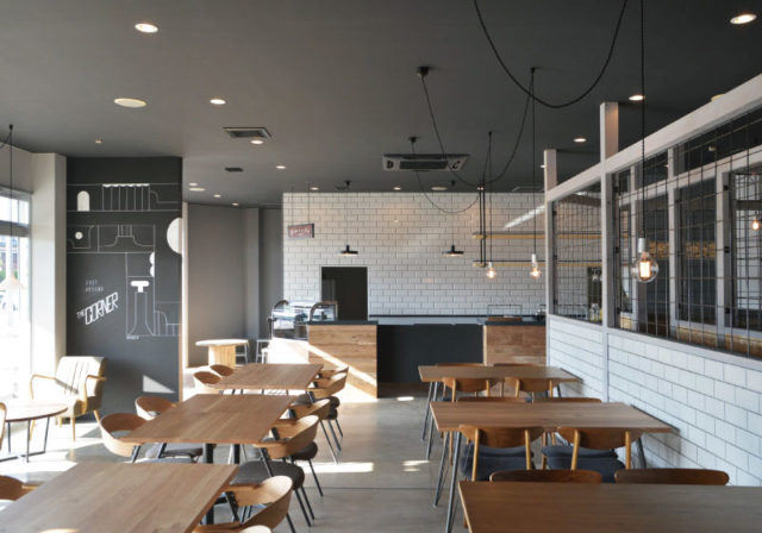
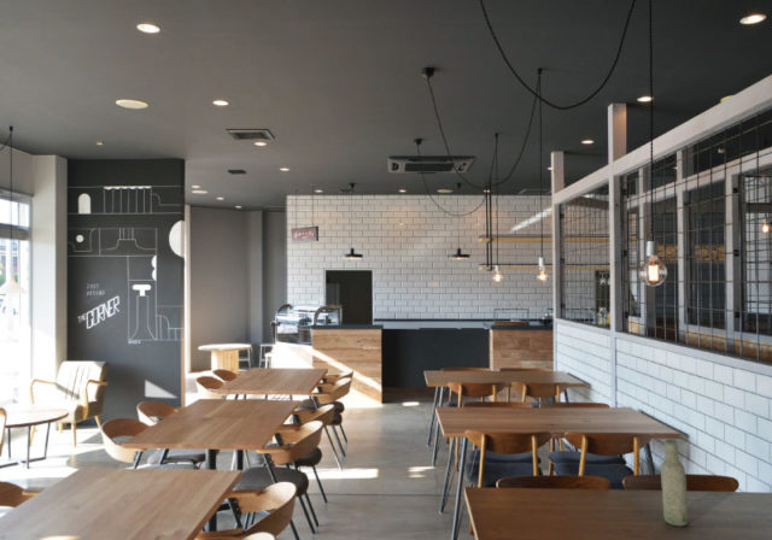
+ bottle (674, 481)
